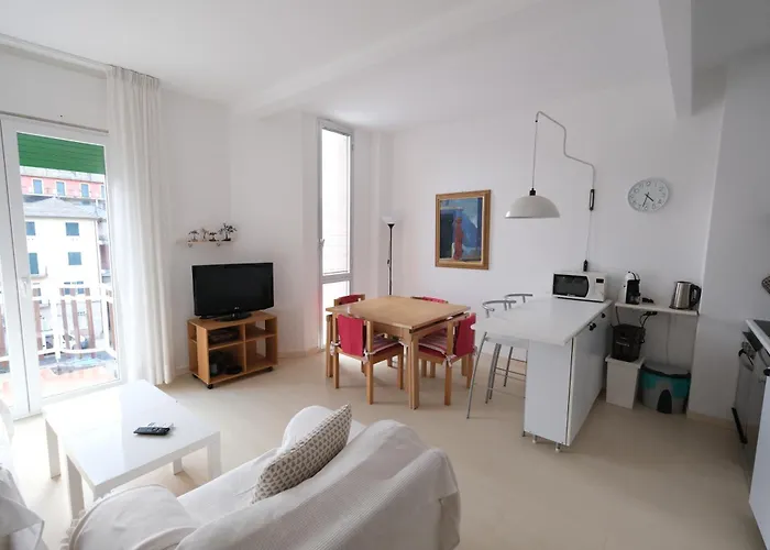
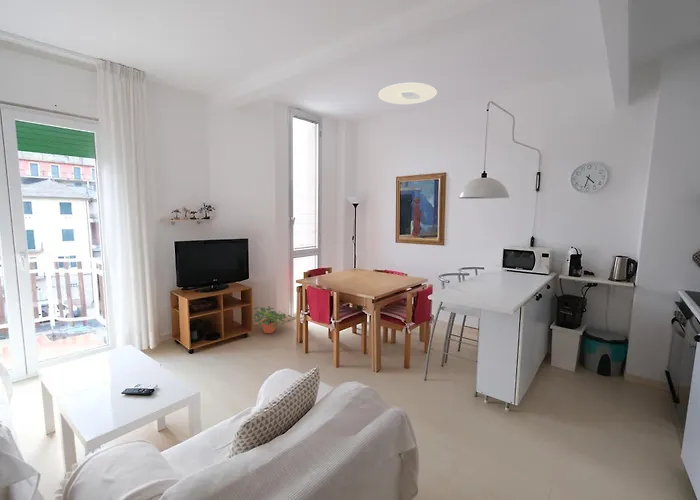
+ ceiling light (407, 91)
+ potted plant (272, 320)
